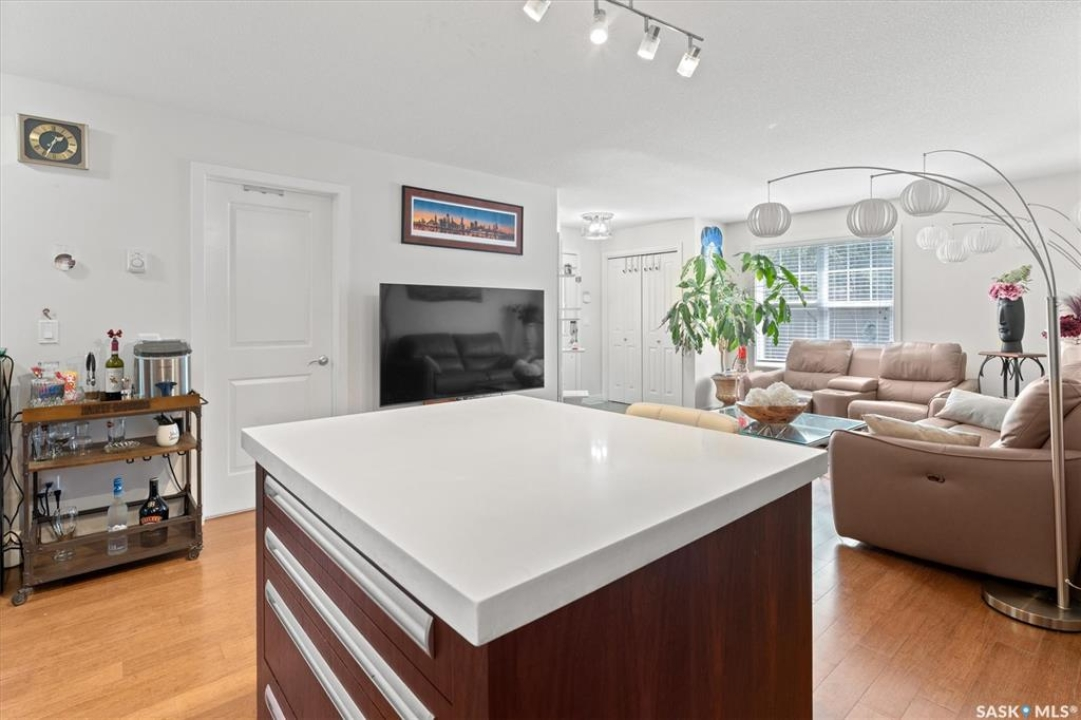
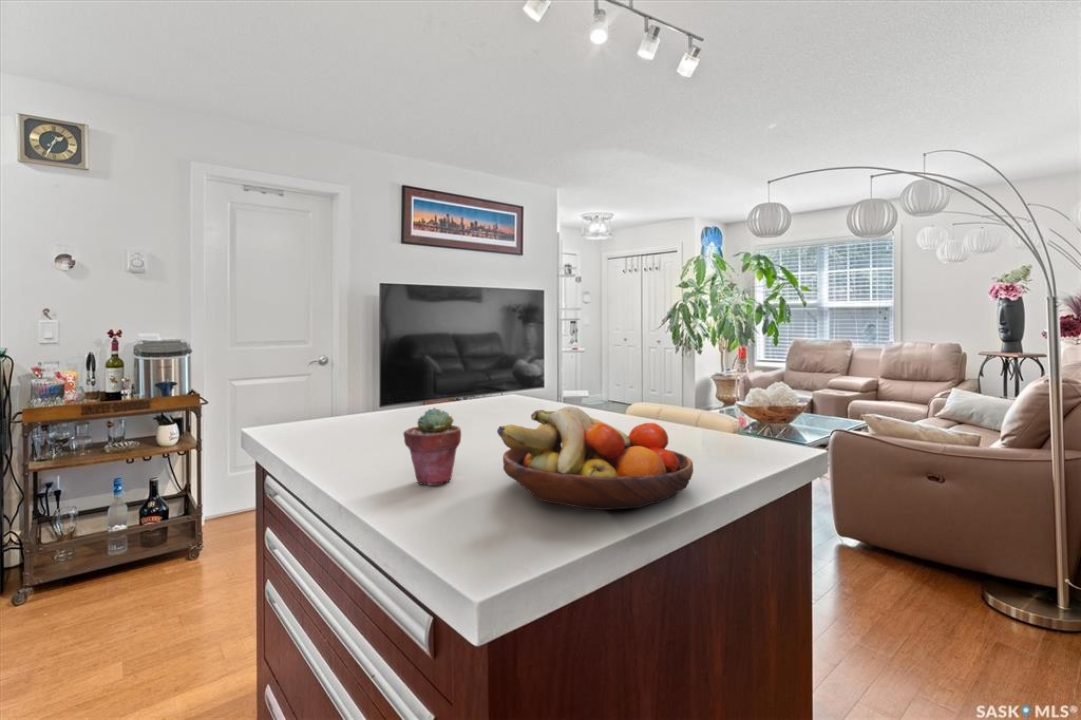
+ fruit bowl (595, 448)
+ potted succulent (433, 444)
